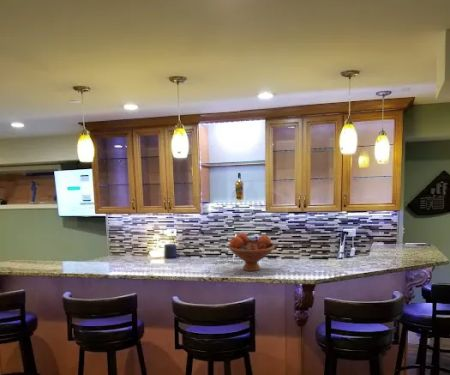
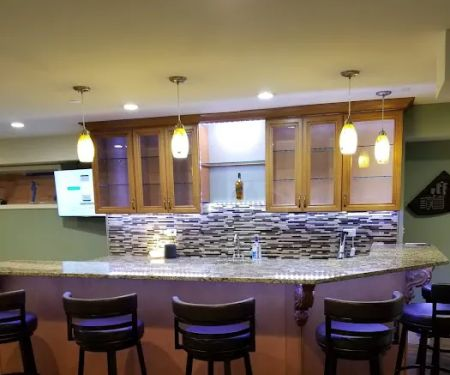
- fruit bowl (251, 252)
